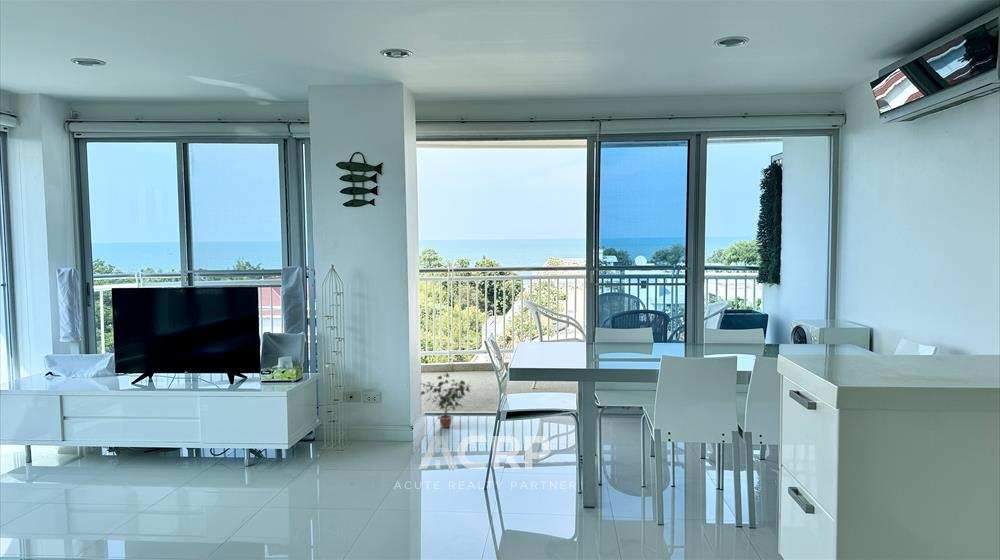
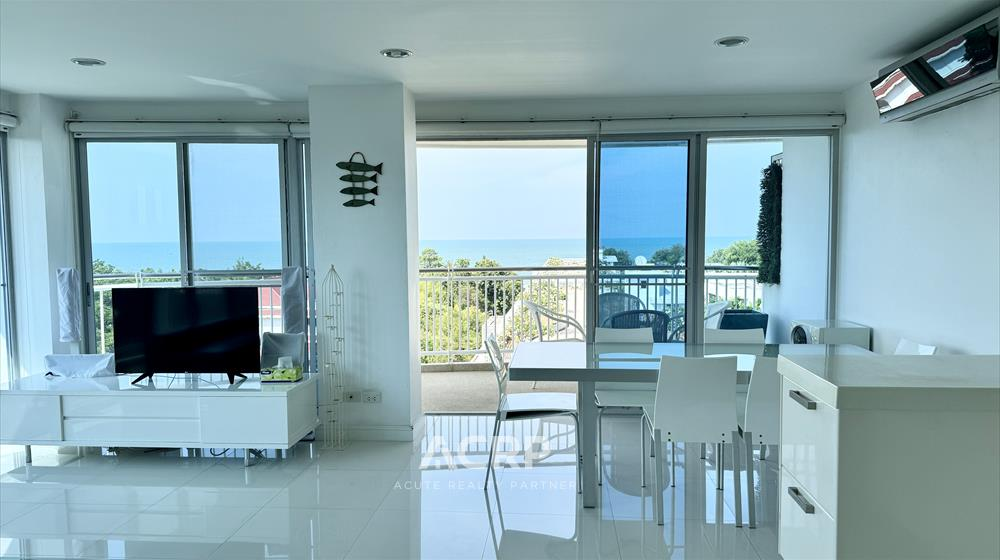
- potted plant (445, 400)
